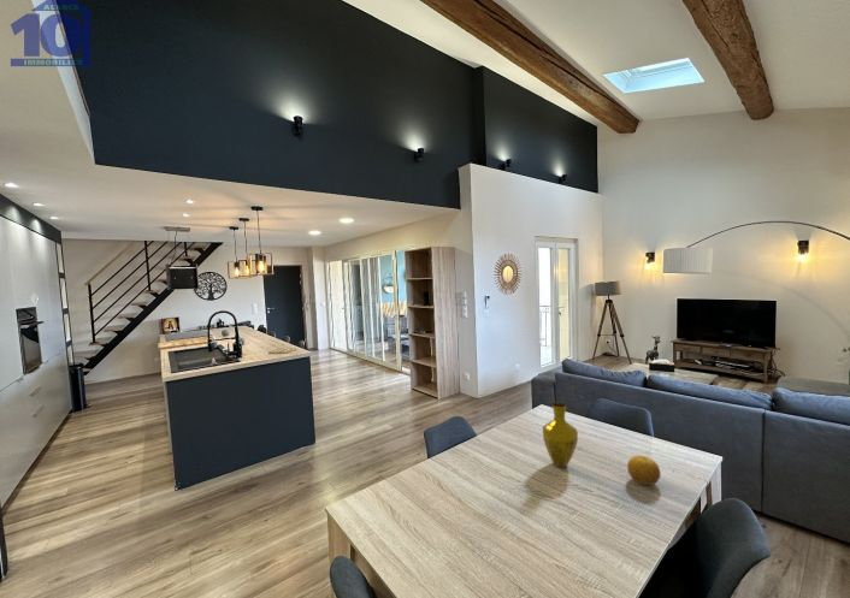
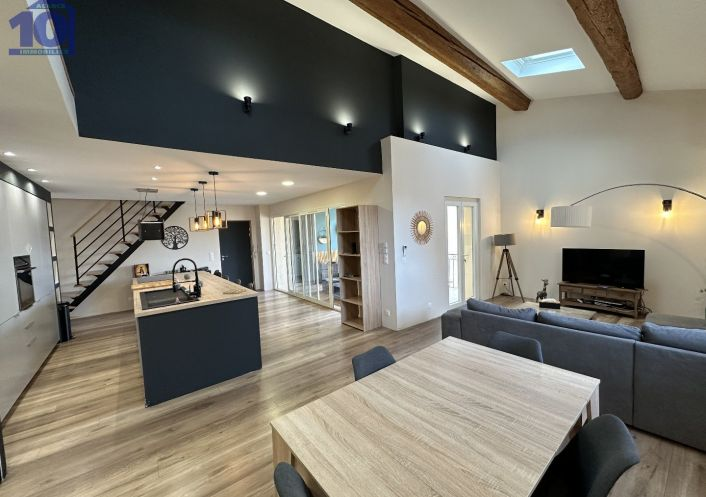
- vase (559, 434)
- fruit (643, 469)
